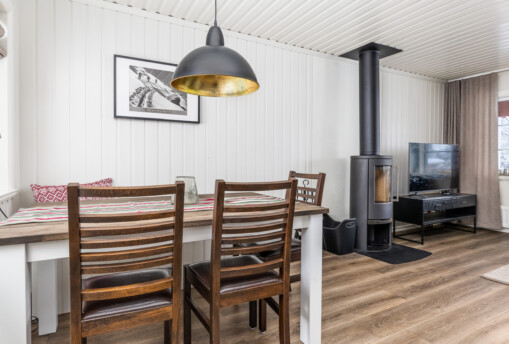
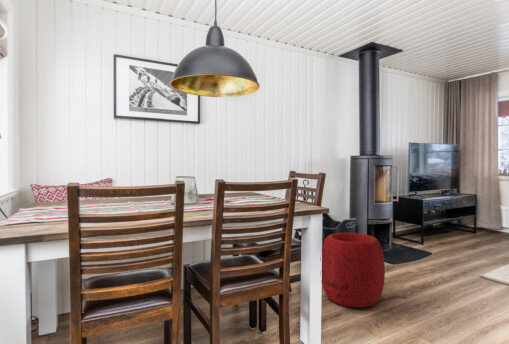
+ pouf (351, 267)
